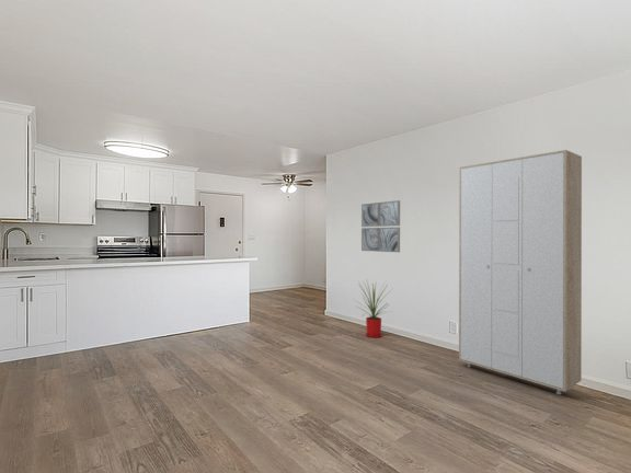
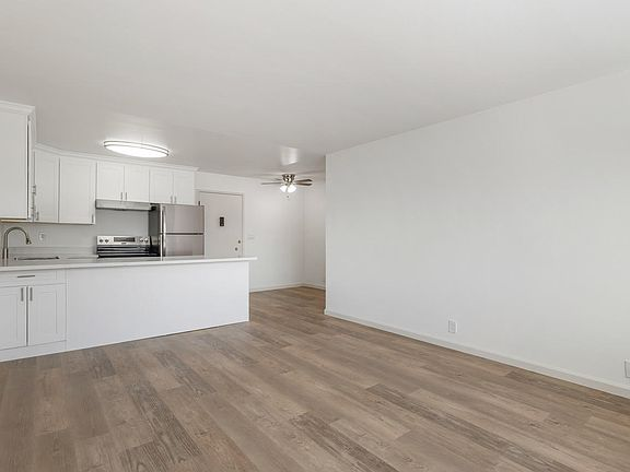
- wall art (379, 226)
- cabinet (515, 268)
- house plant (374, 307)
